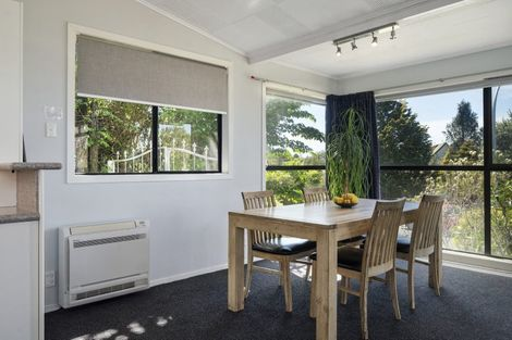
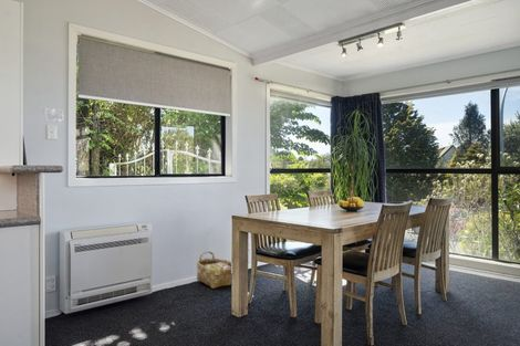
+ woven basket (217, 269)
